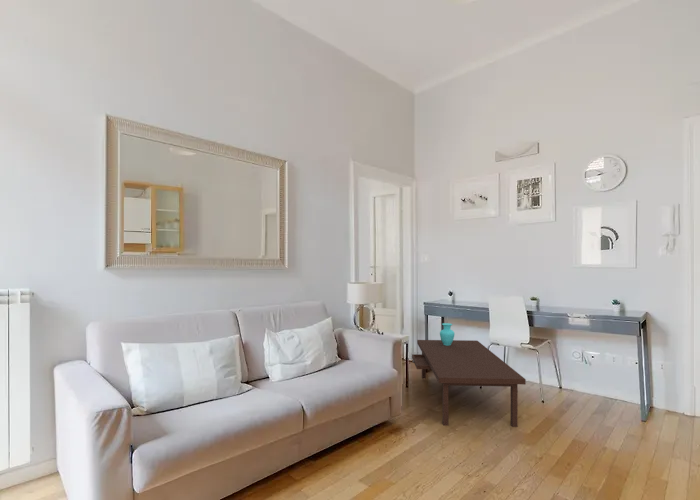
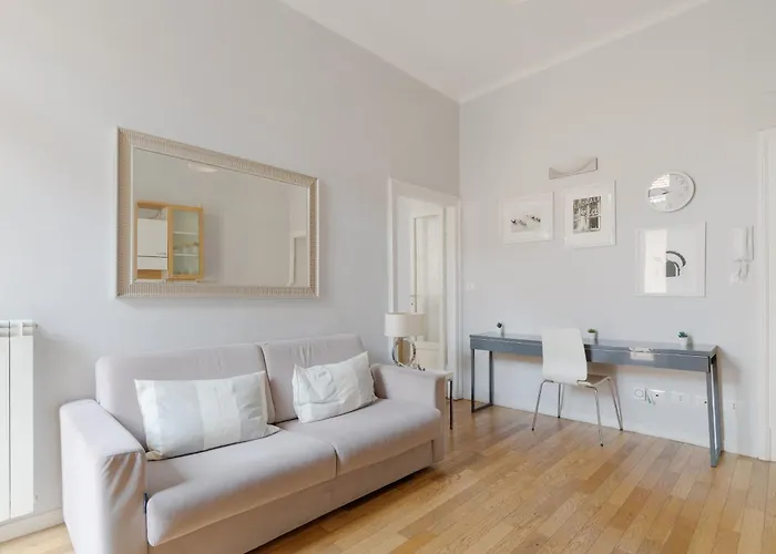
- coffee table (454, 365)
